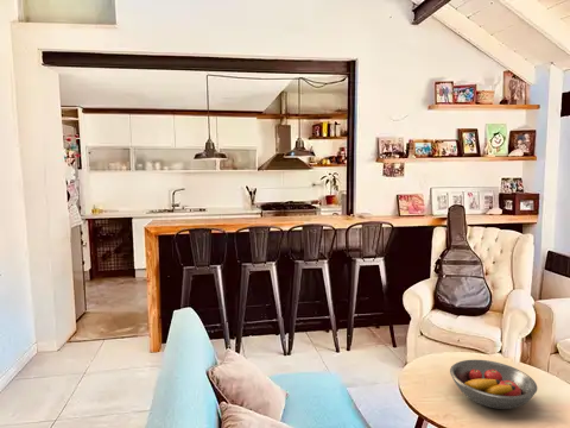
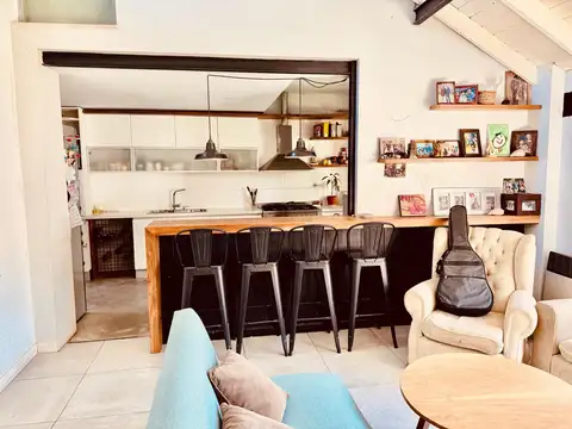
- fruit bowl (490, 384)
